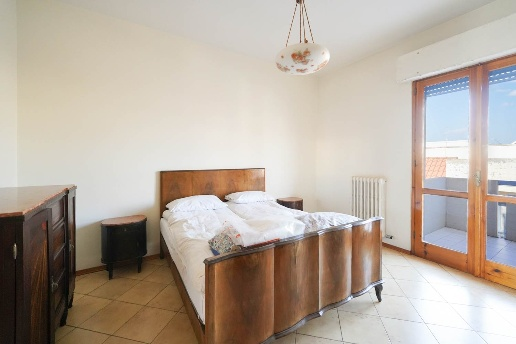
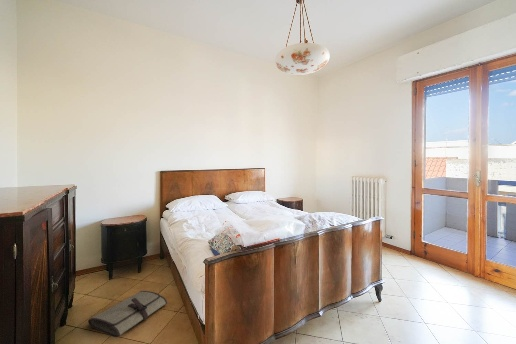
+ tool roll (130, 306)
